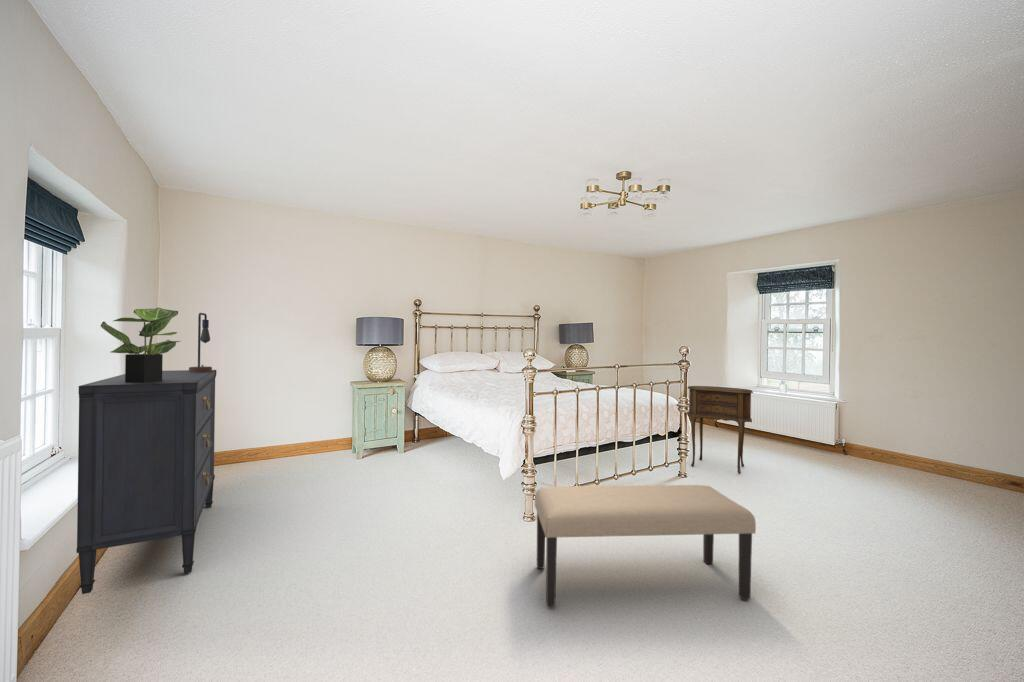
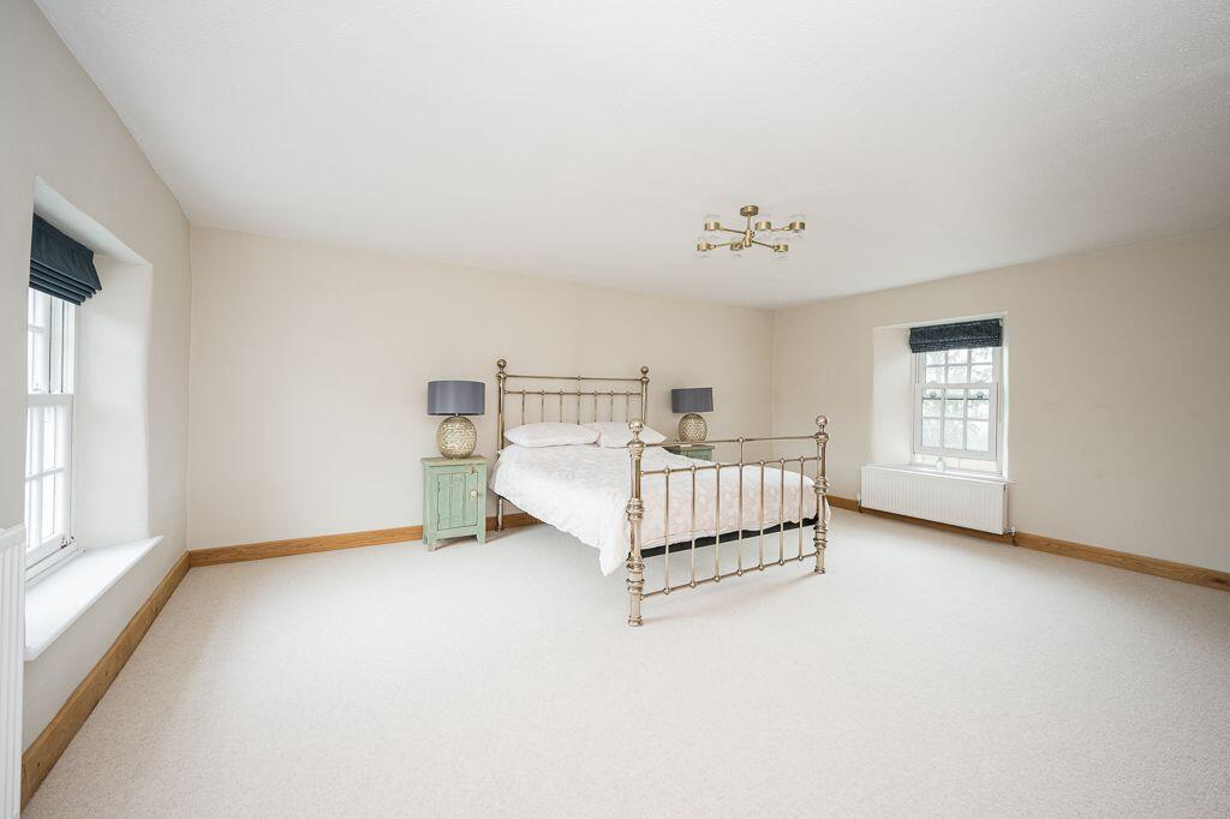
- table lamp (202, 341)
- side table (719, 419)
- dresser (162, 458)
- bench (637, 535)
- potted plant (151, 342)
